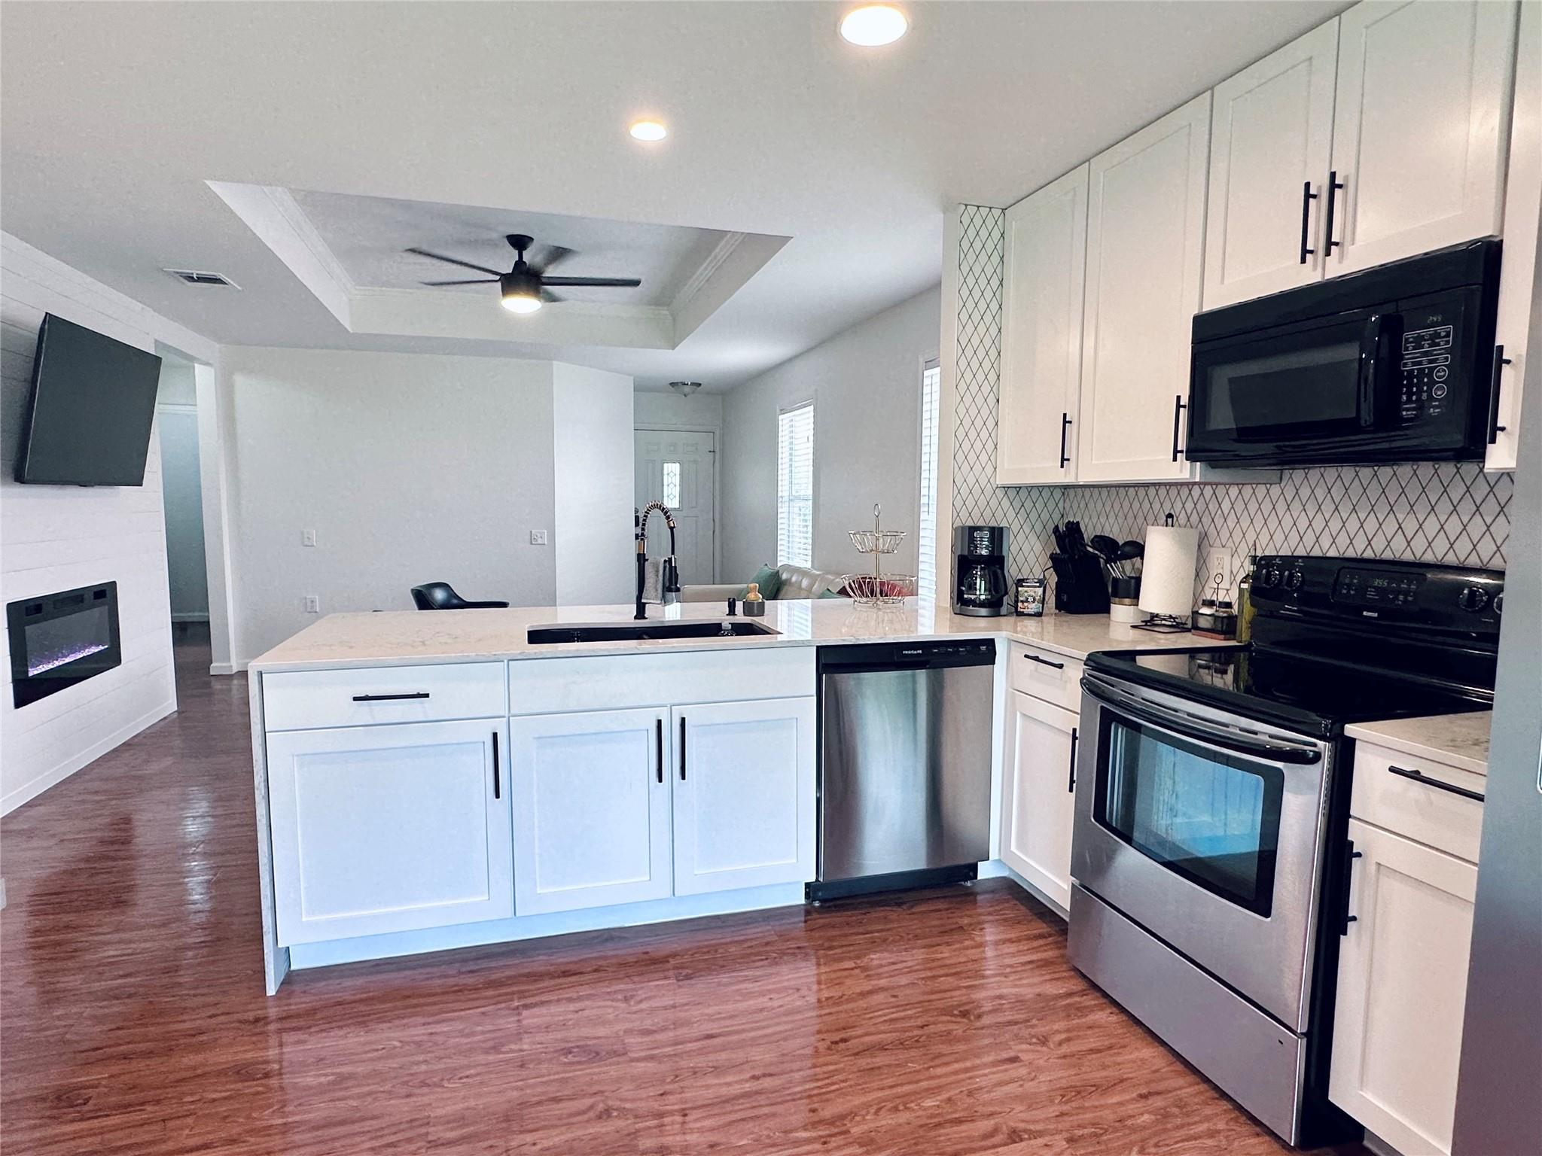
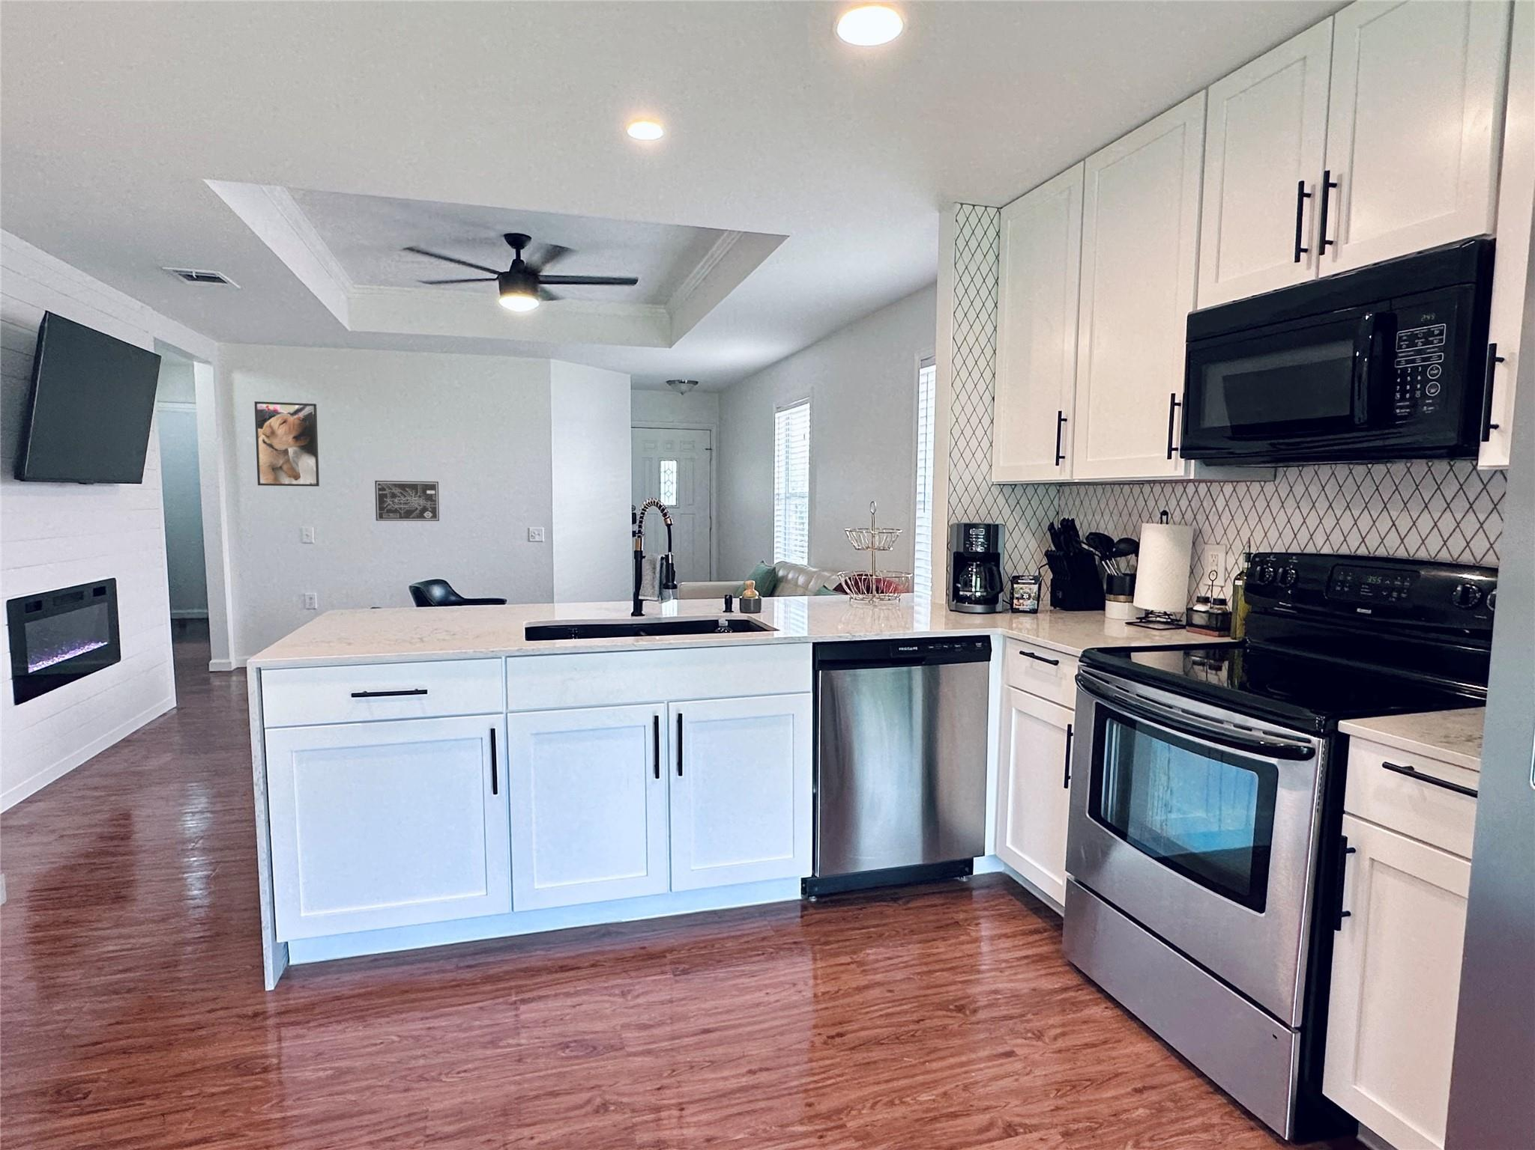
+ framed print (288, 445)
+ wall art (407, 501)
